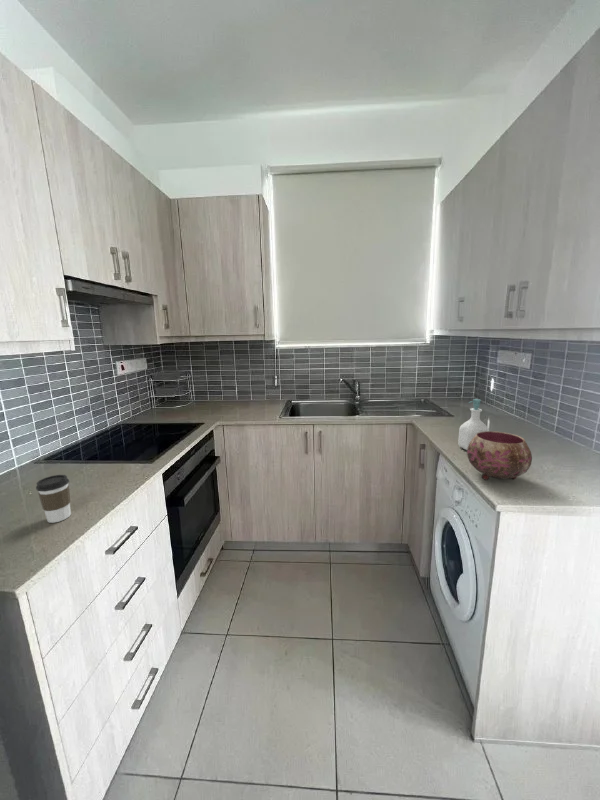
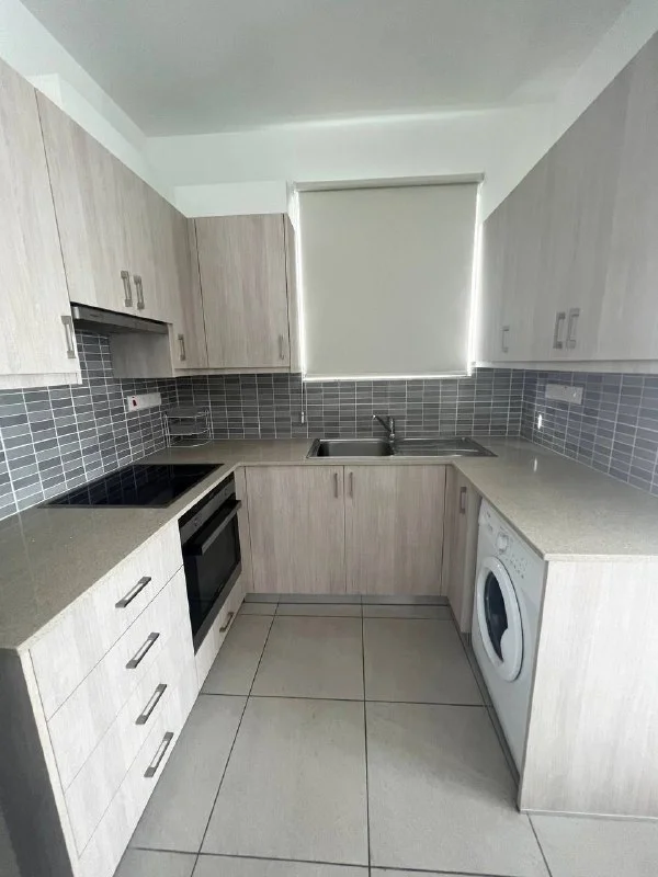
- bowl (497, 457)
- coffee cup (55, 498)
- soap bottle (474, 424)
